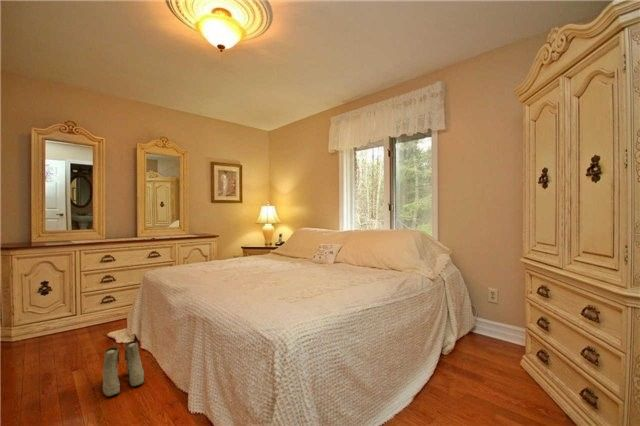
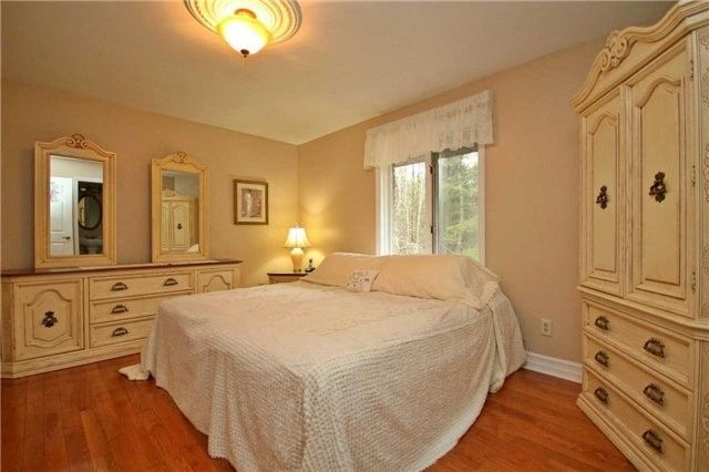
- boots (126, 363)
